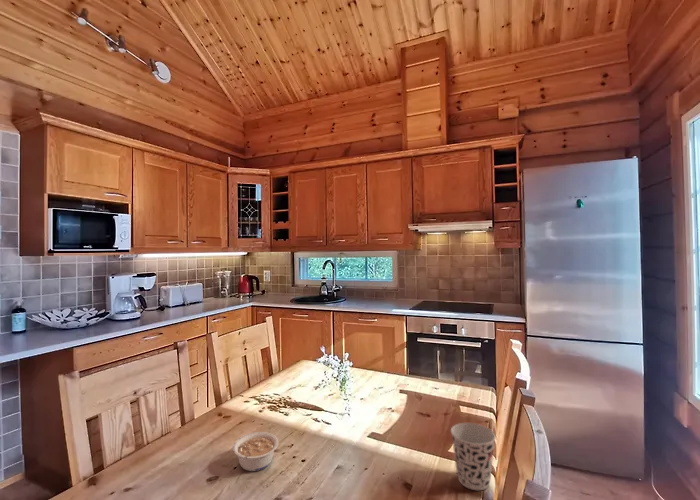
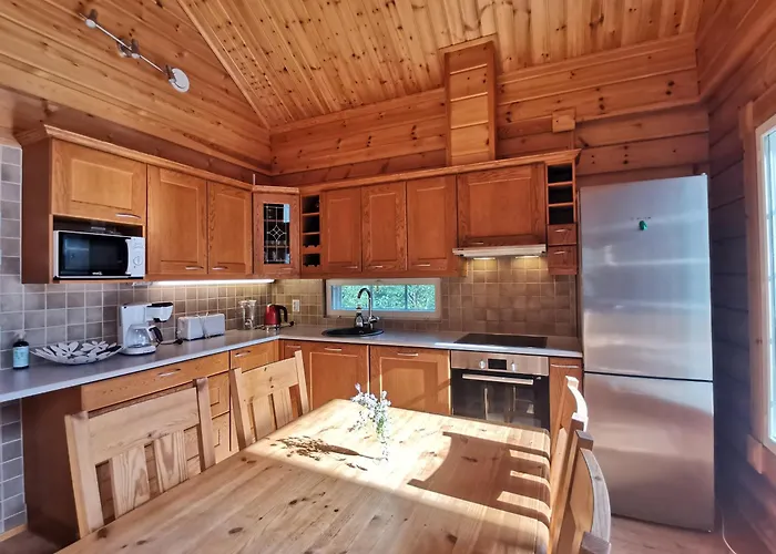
- legume (256, 451)
- cup (473, 456)
